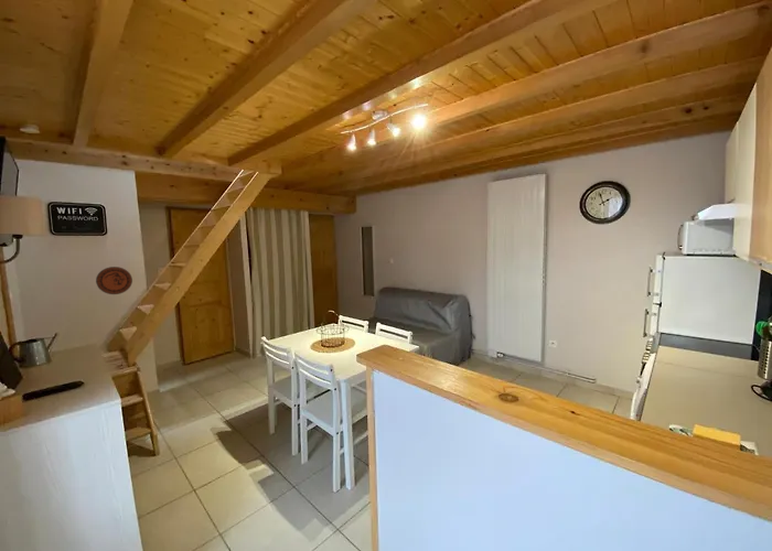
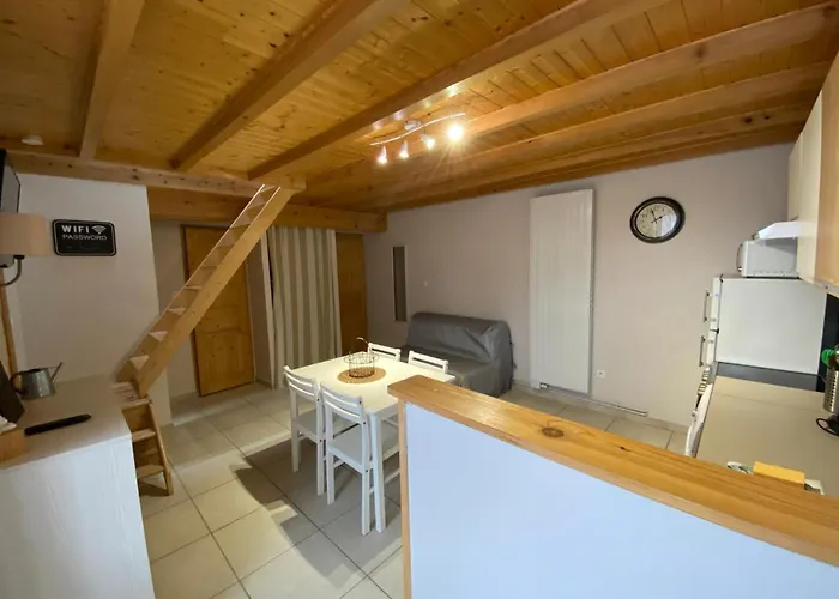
- decorative plate (114, 280)
